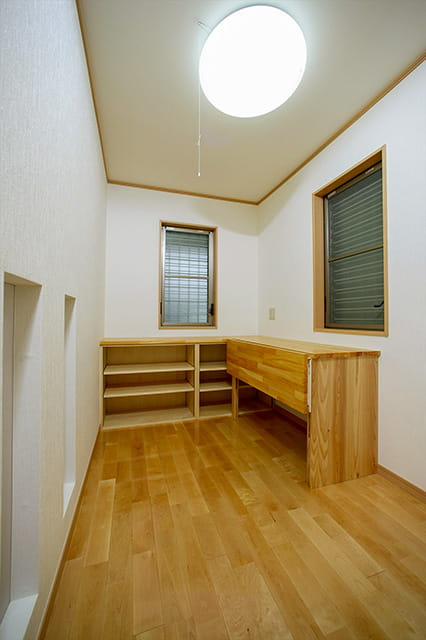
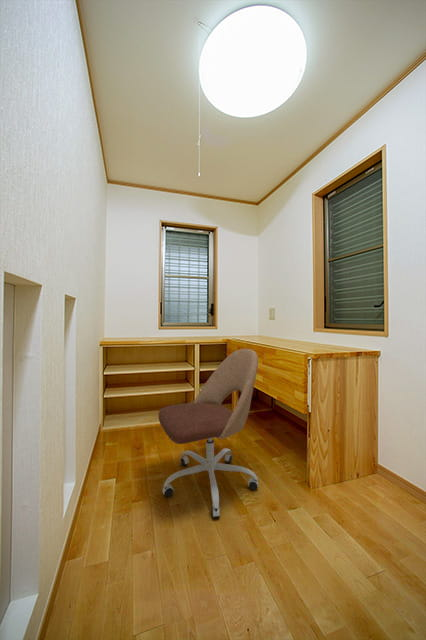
+ office chair (210, 416)
